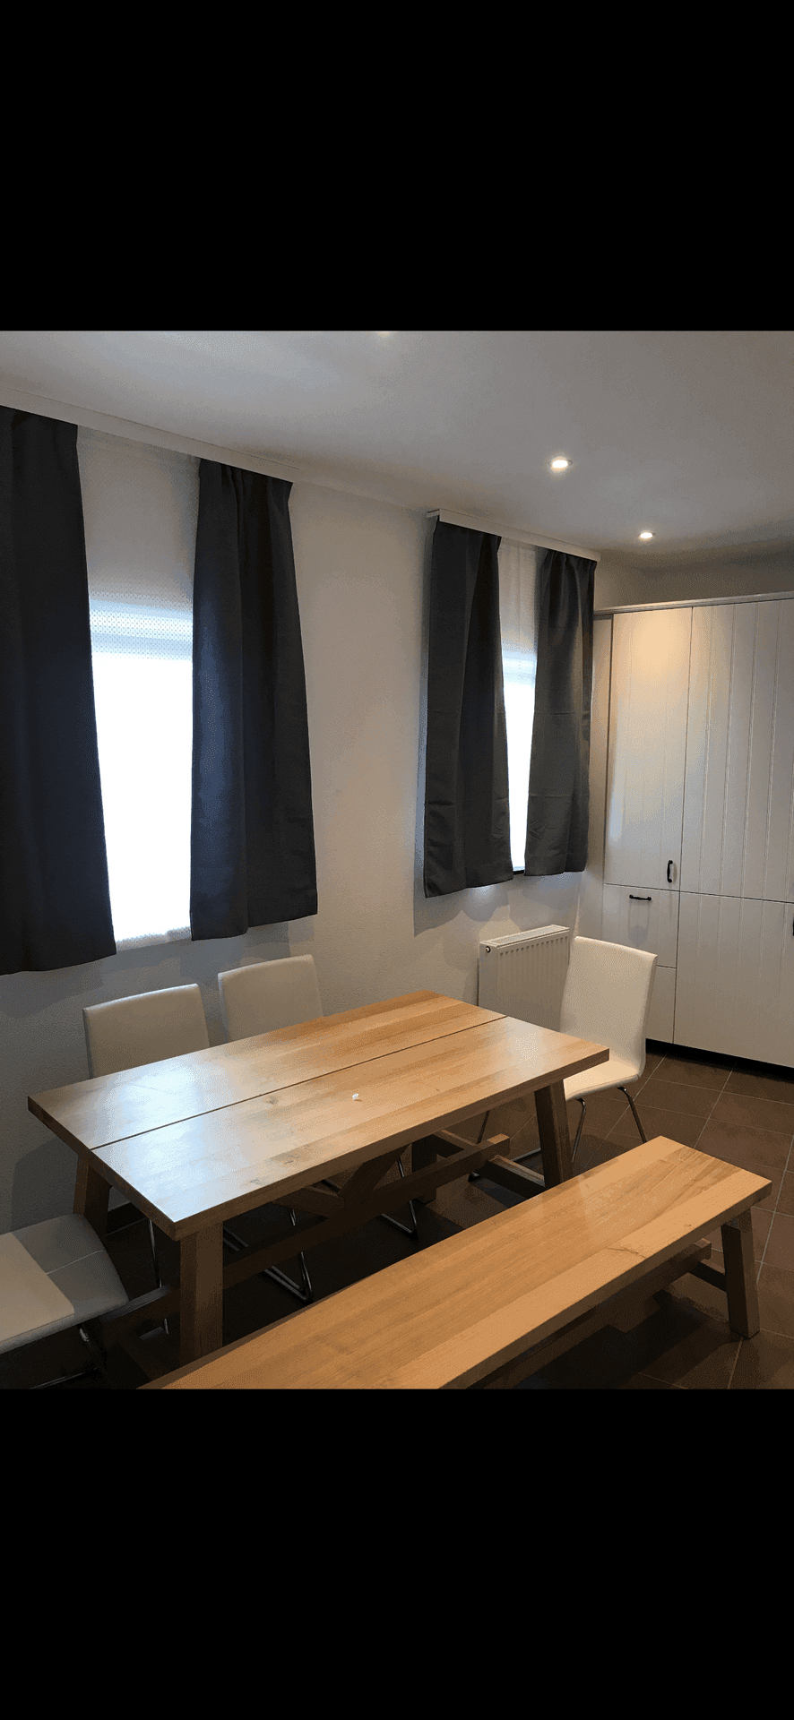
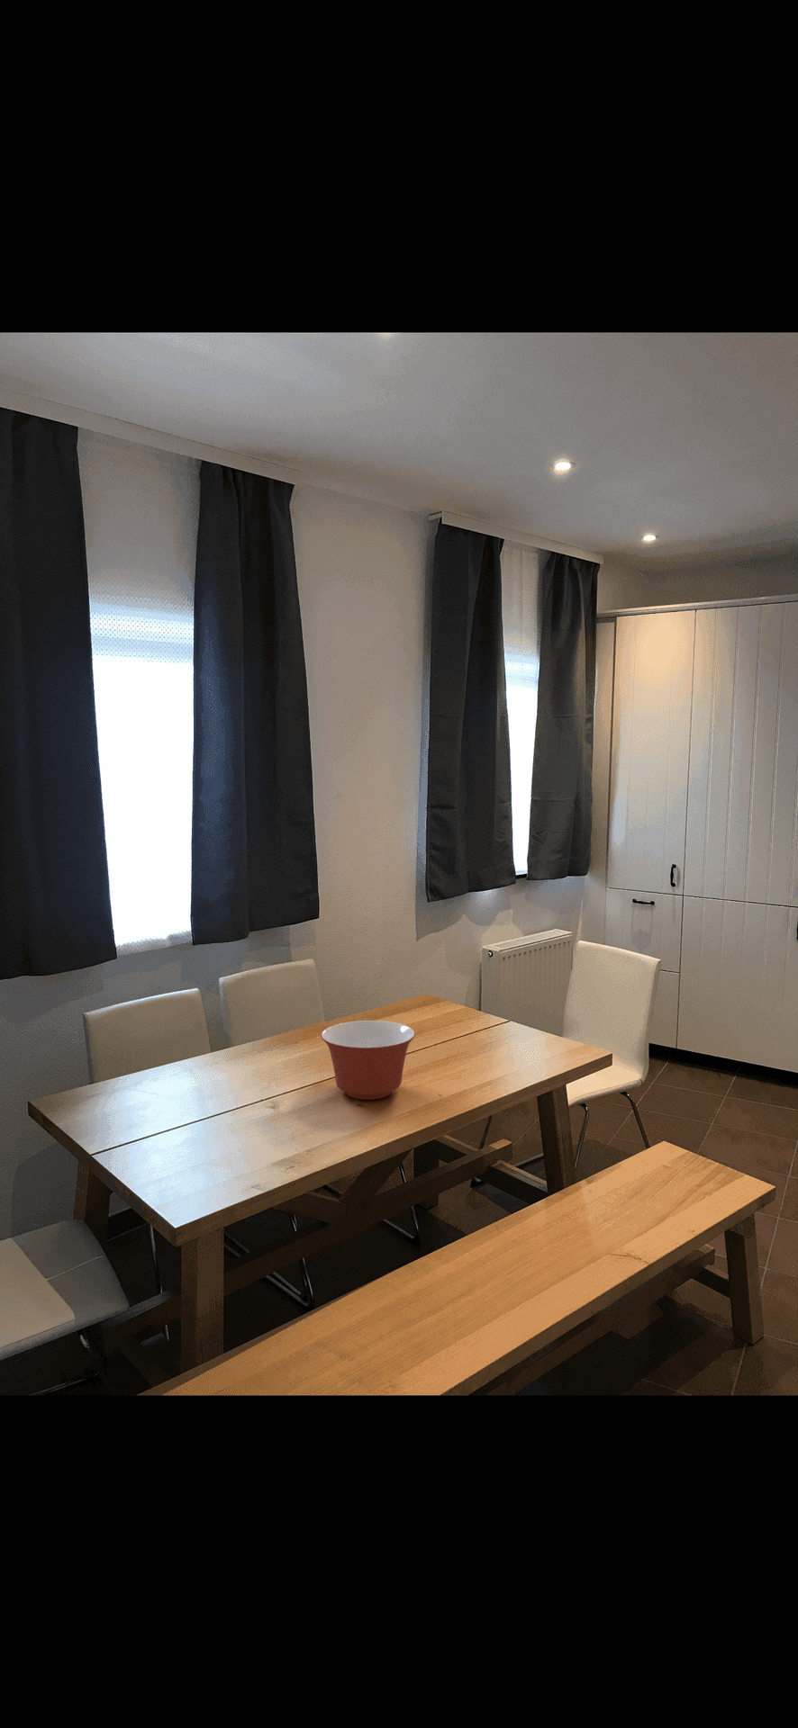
+ mixing bowl (368, 1062)
